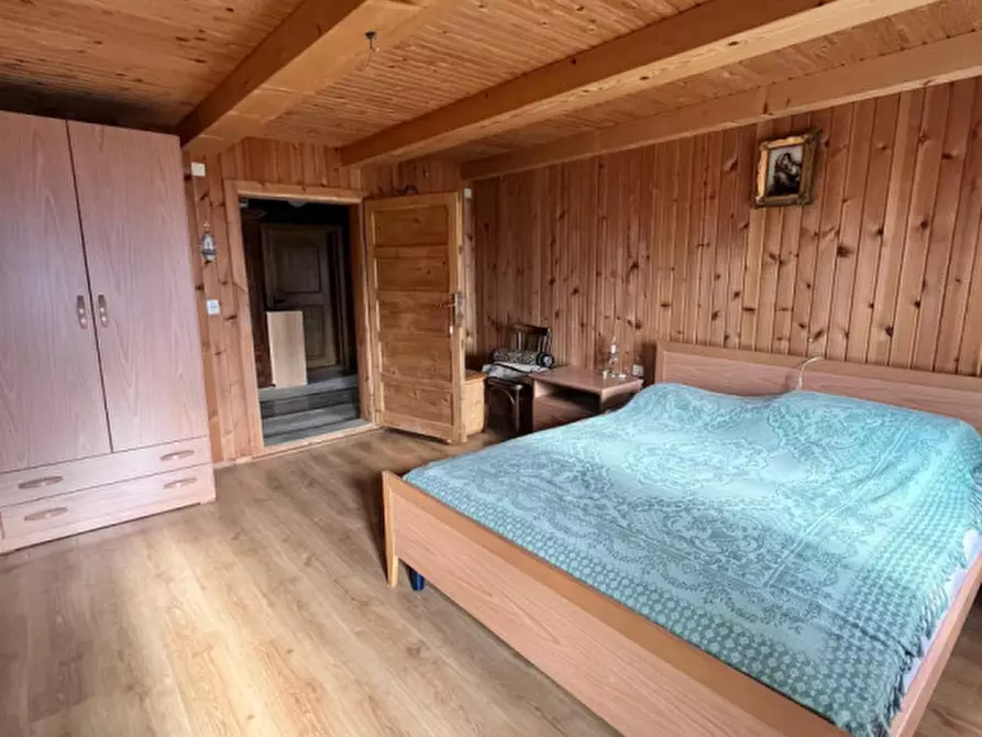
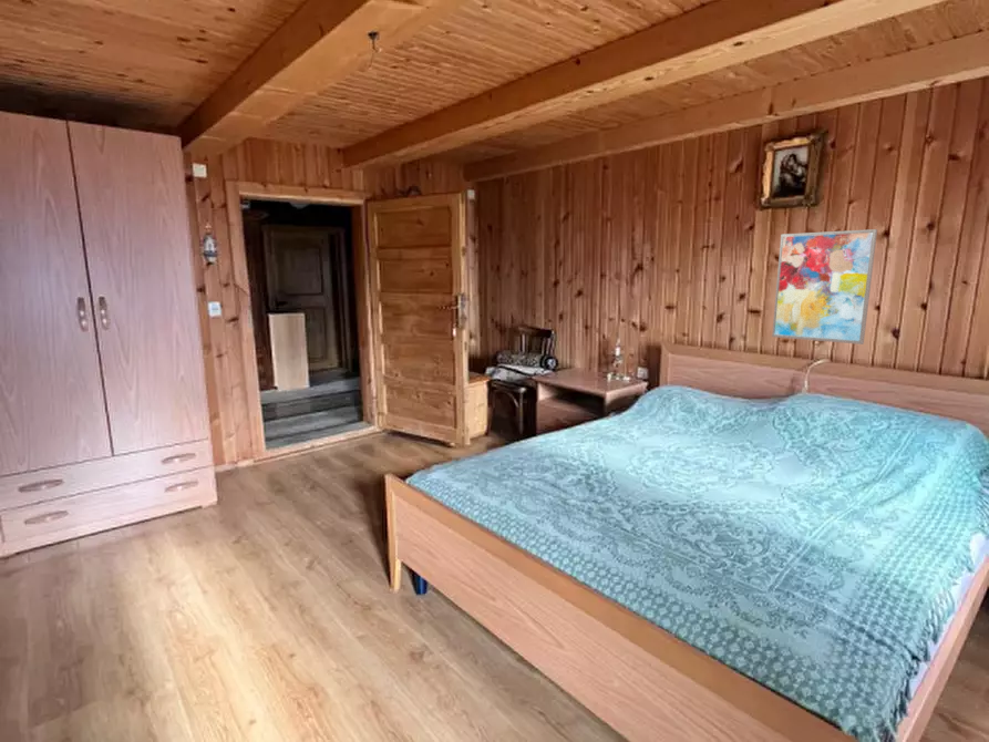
+ wall art (821, 287)
